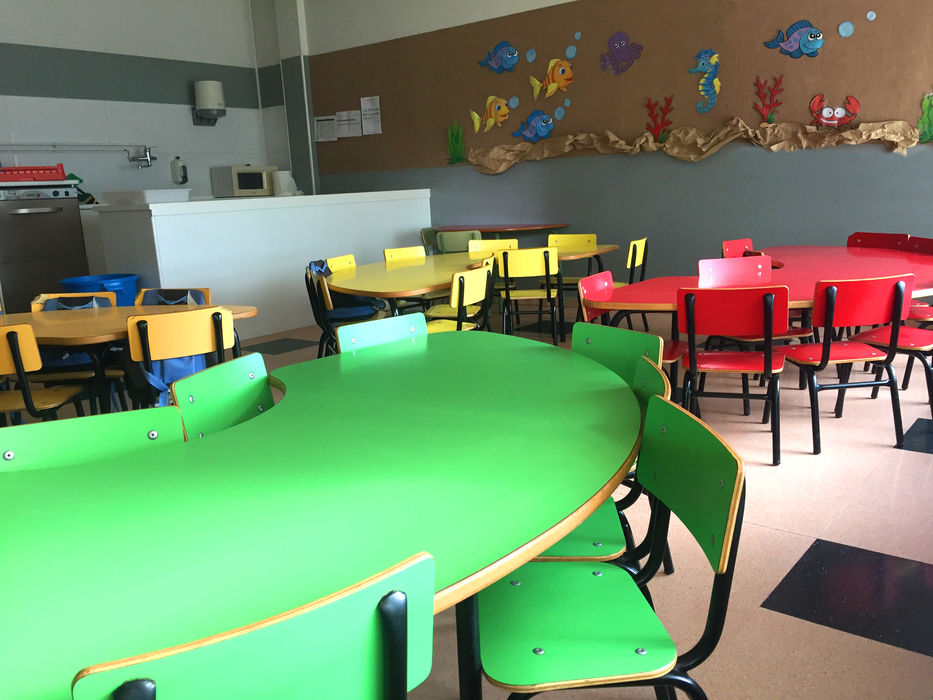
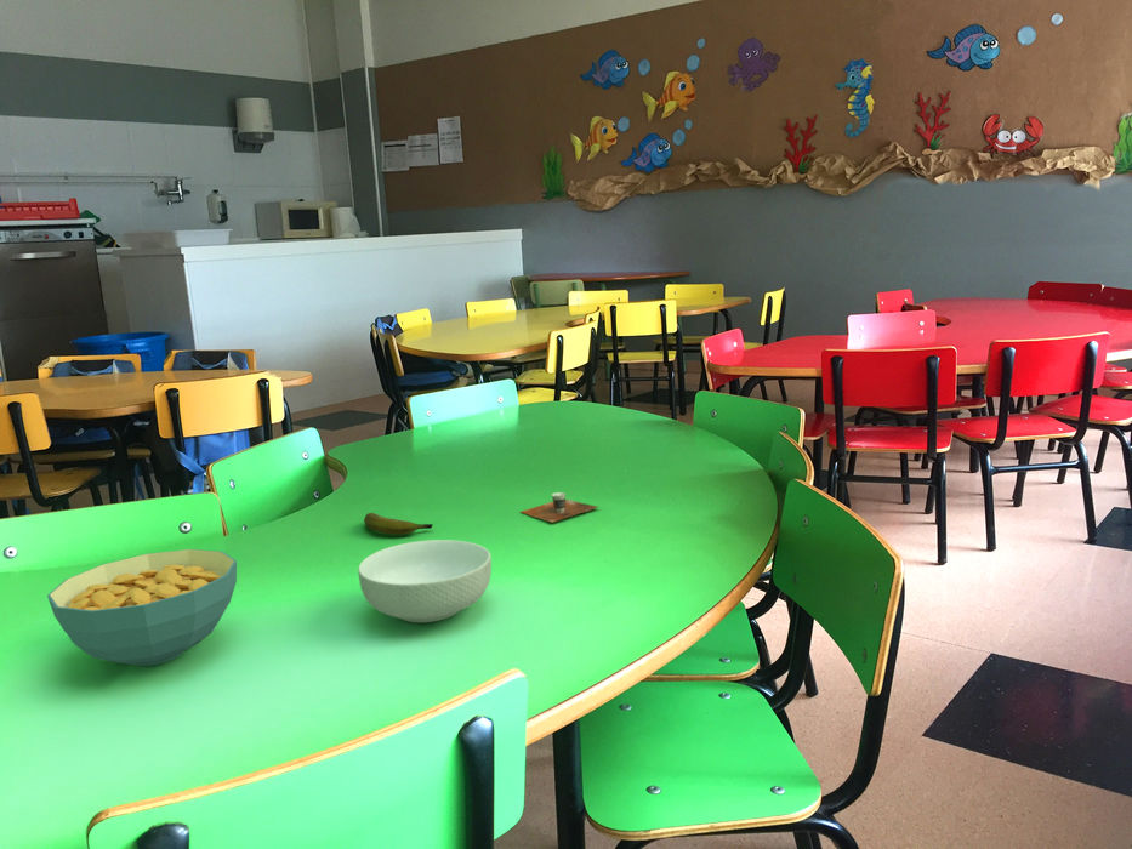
+ banana (394, 520)
+ cereal bowl (427, 585)
+ cup (558, 501)
+ cereal bowl (152, 616)
